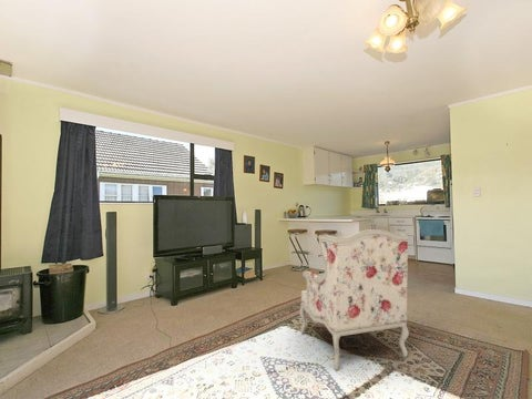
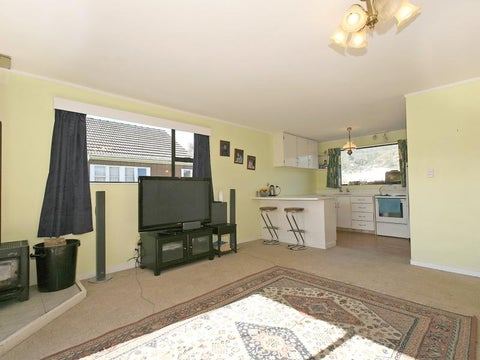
- armchair (349, 285)
